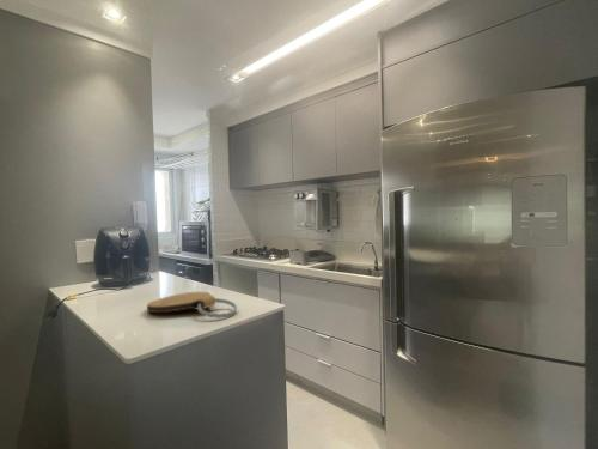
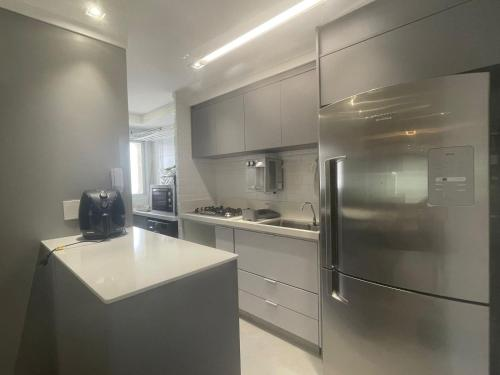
- key chain (195, 302)
